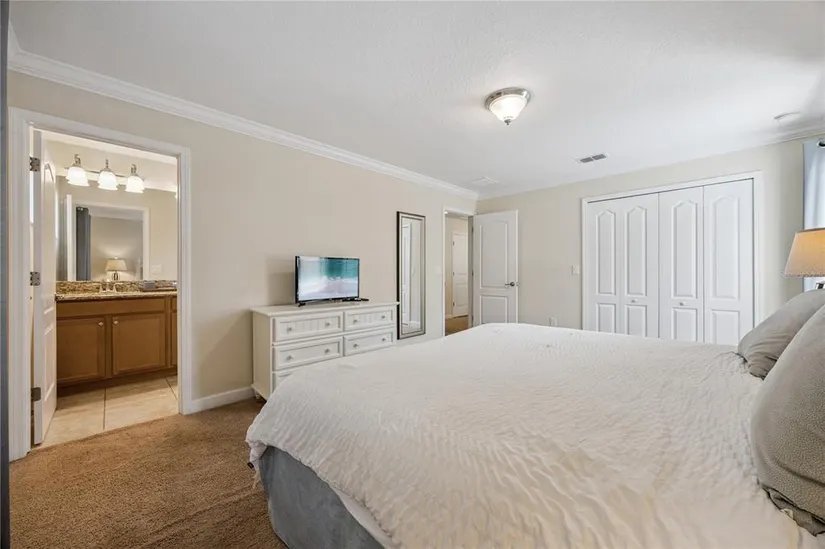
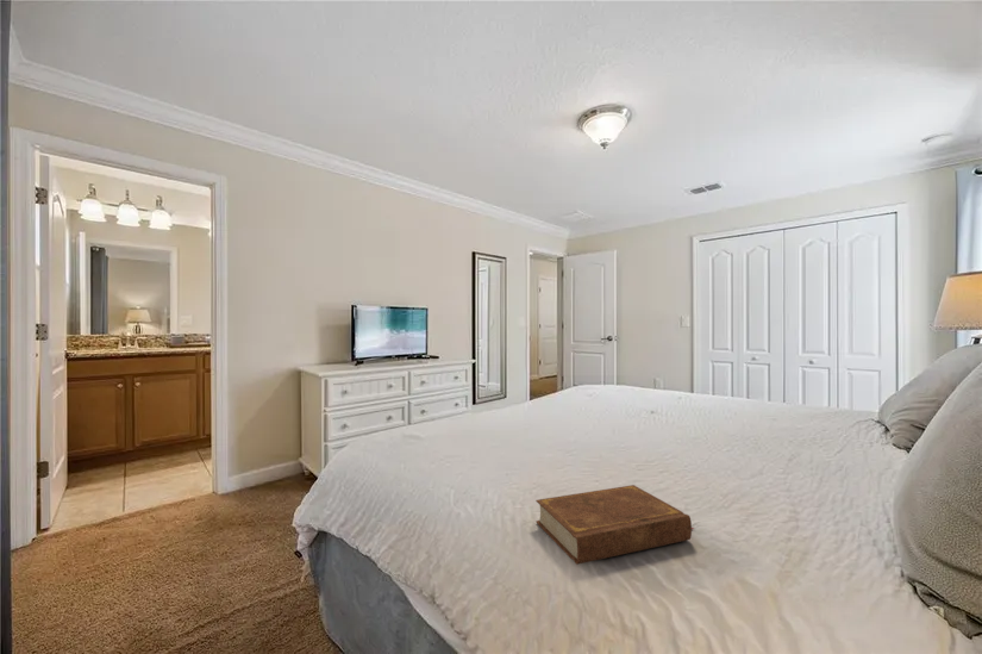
+ book (609, 519)
